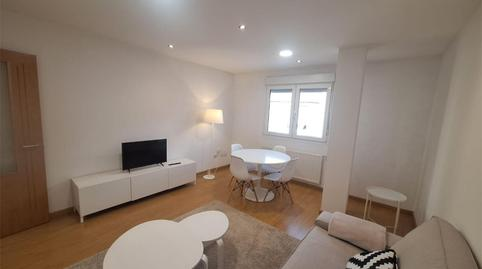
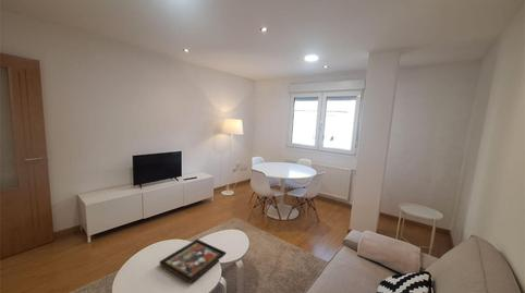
+ decorative tray (194, 257)
